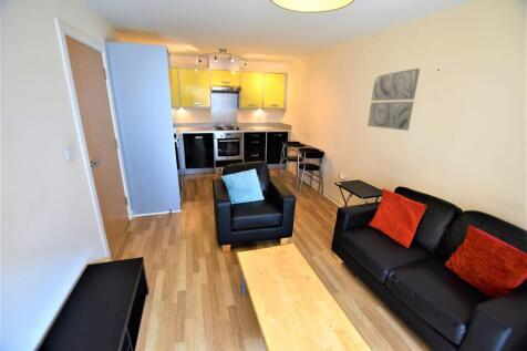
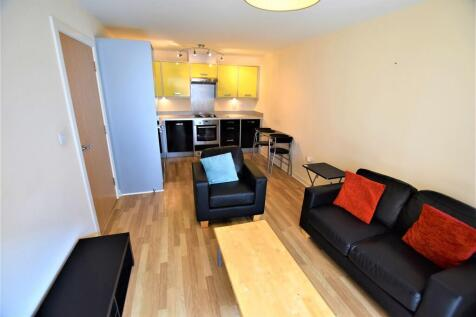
- wall art (390, 100)
